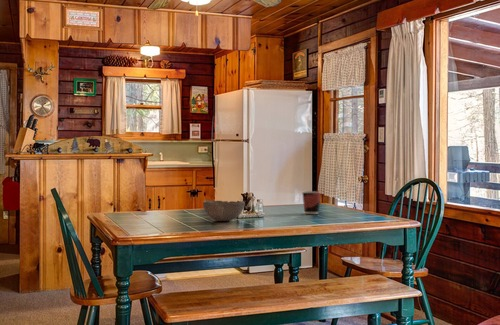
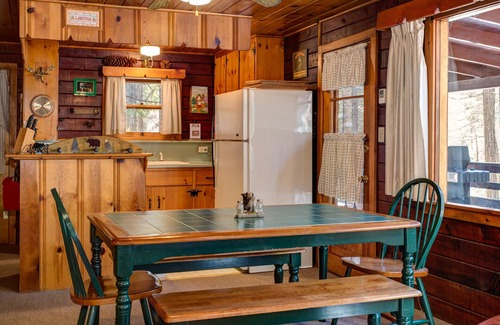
- bowl (223, 211)
- cup (311, 202)
